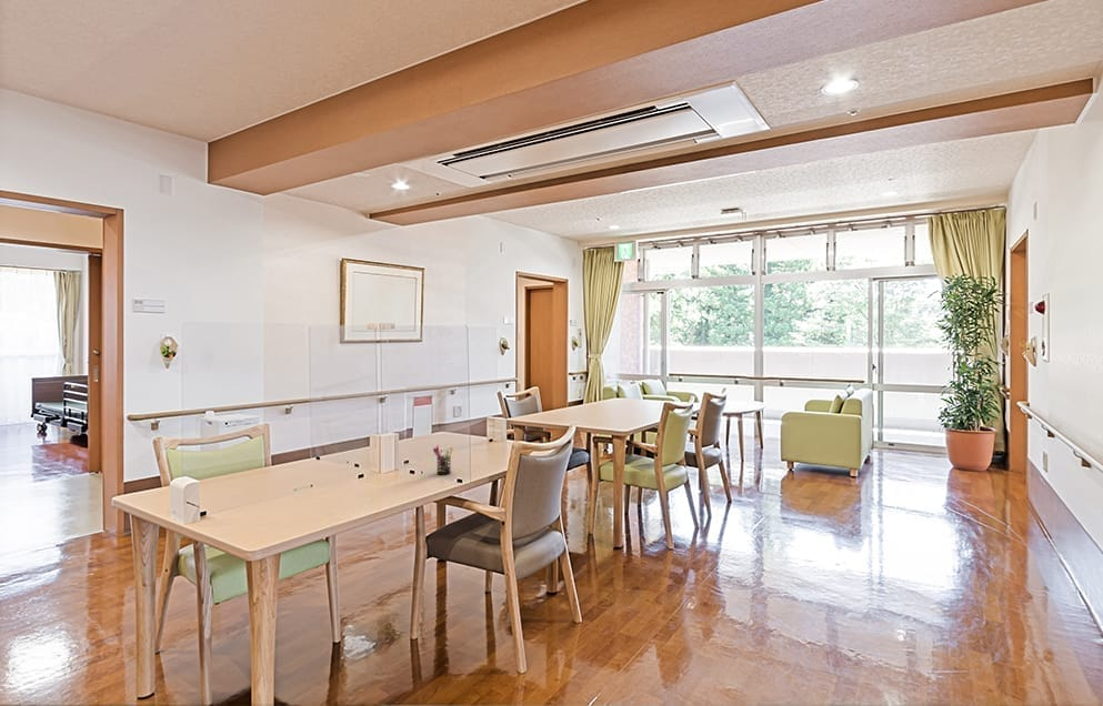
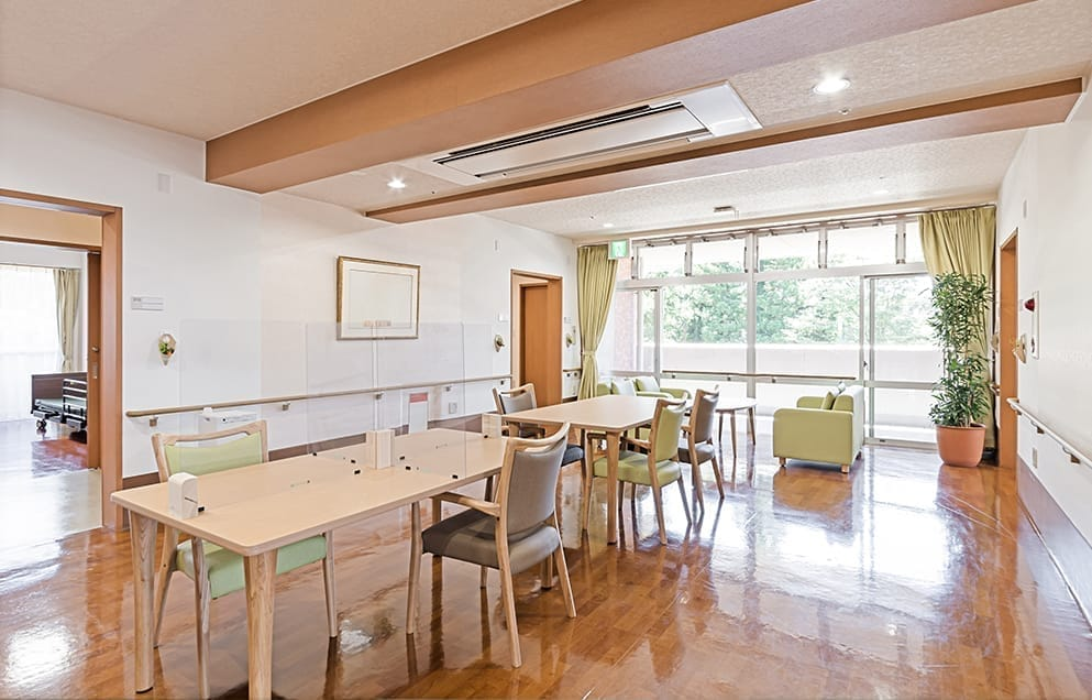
- pen holder (443, 458)
